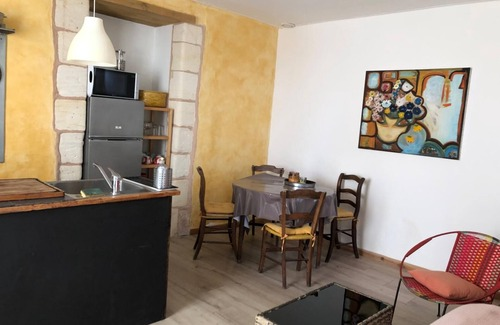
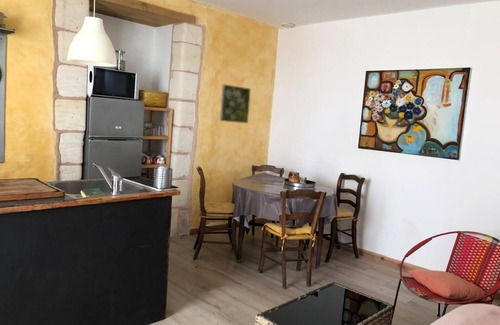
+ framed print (235, 104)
